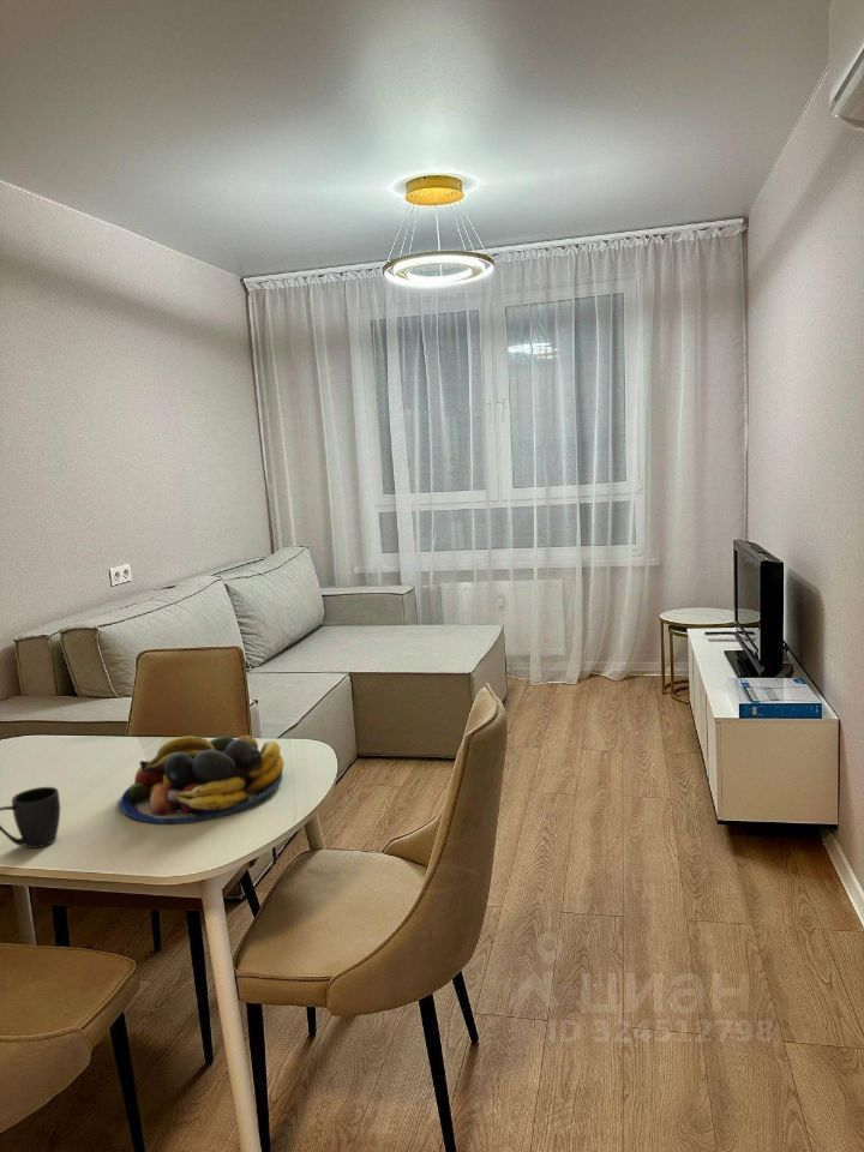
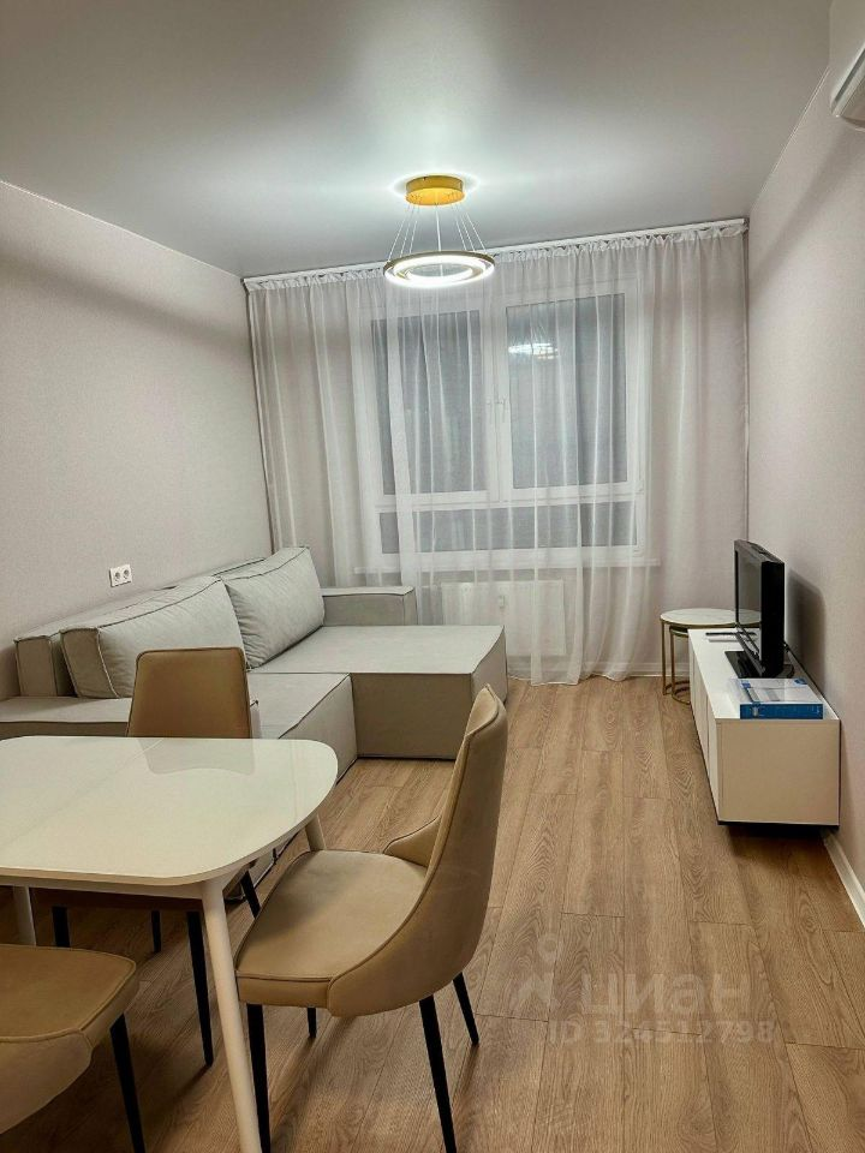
- mug (26, 821)
- fruit bowl (199, 762)
